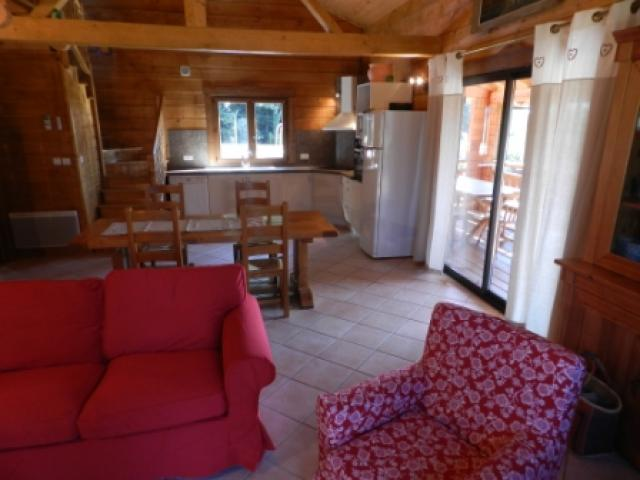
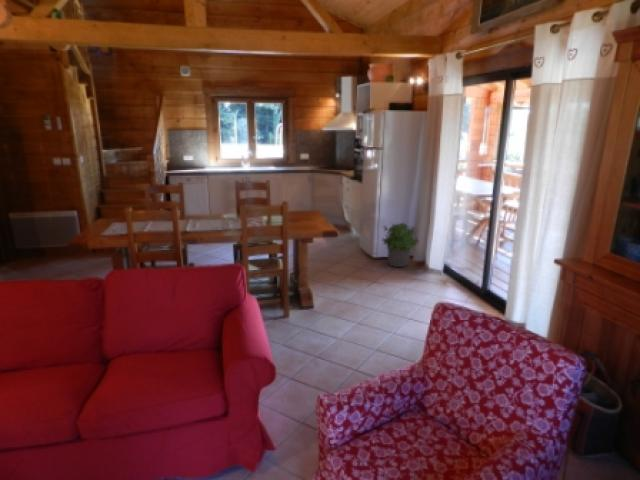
+ potted plant (400, 243)
